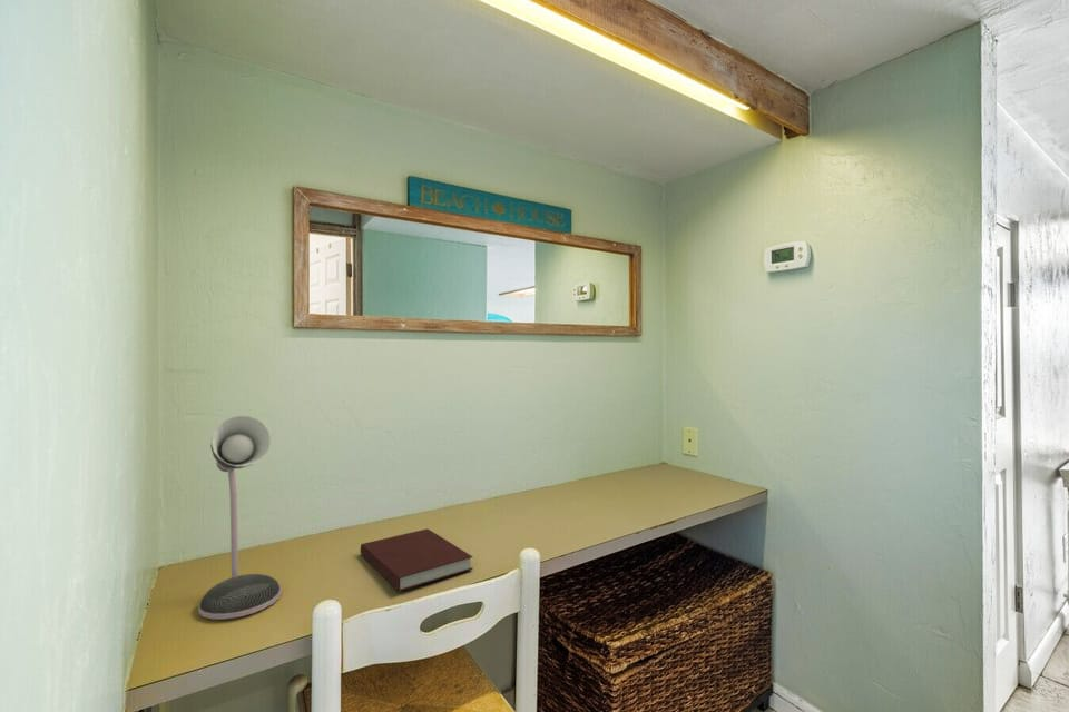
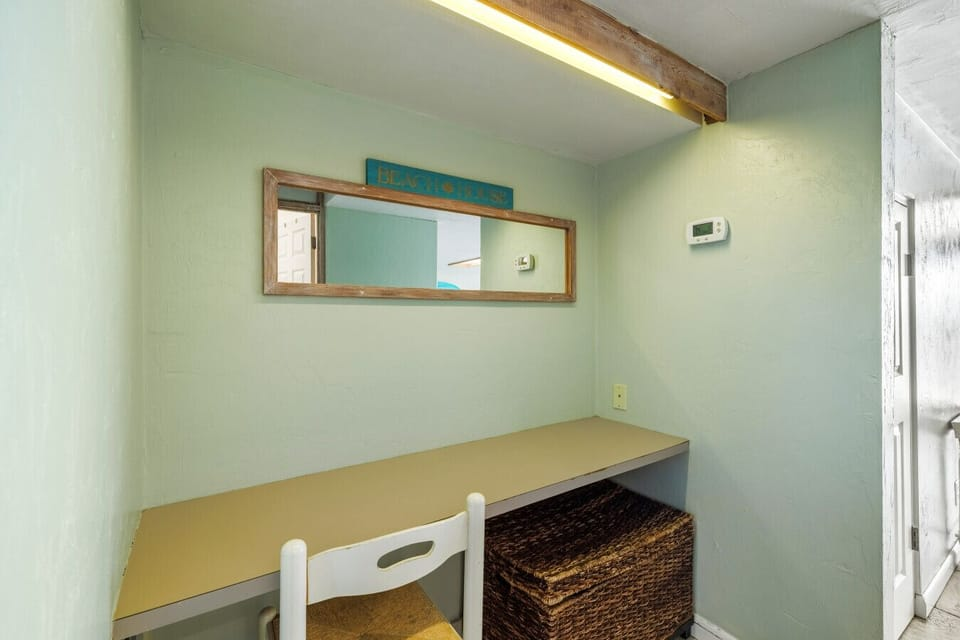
- notebook (414, 556)
- desk lamp (236, 505)
